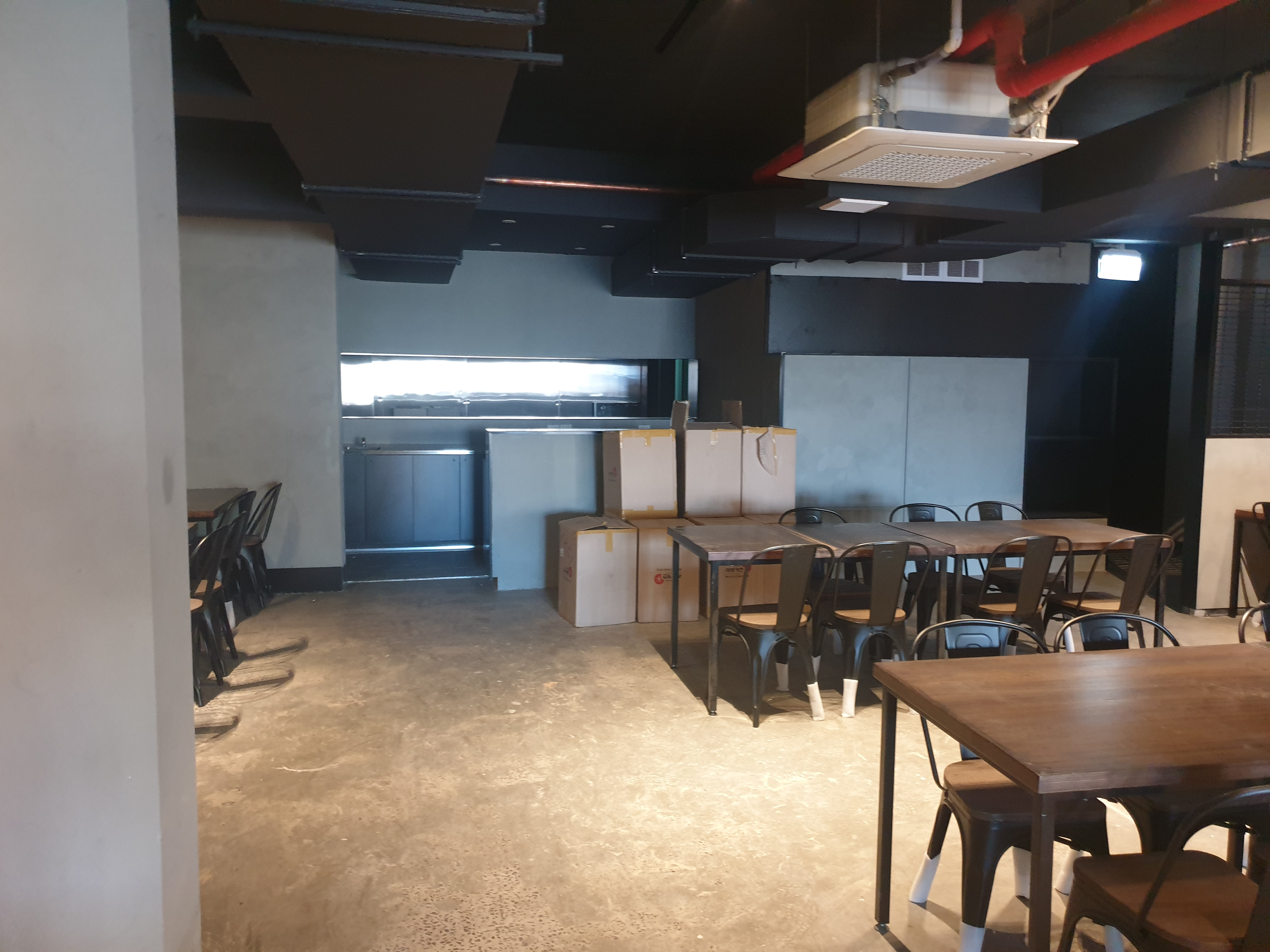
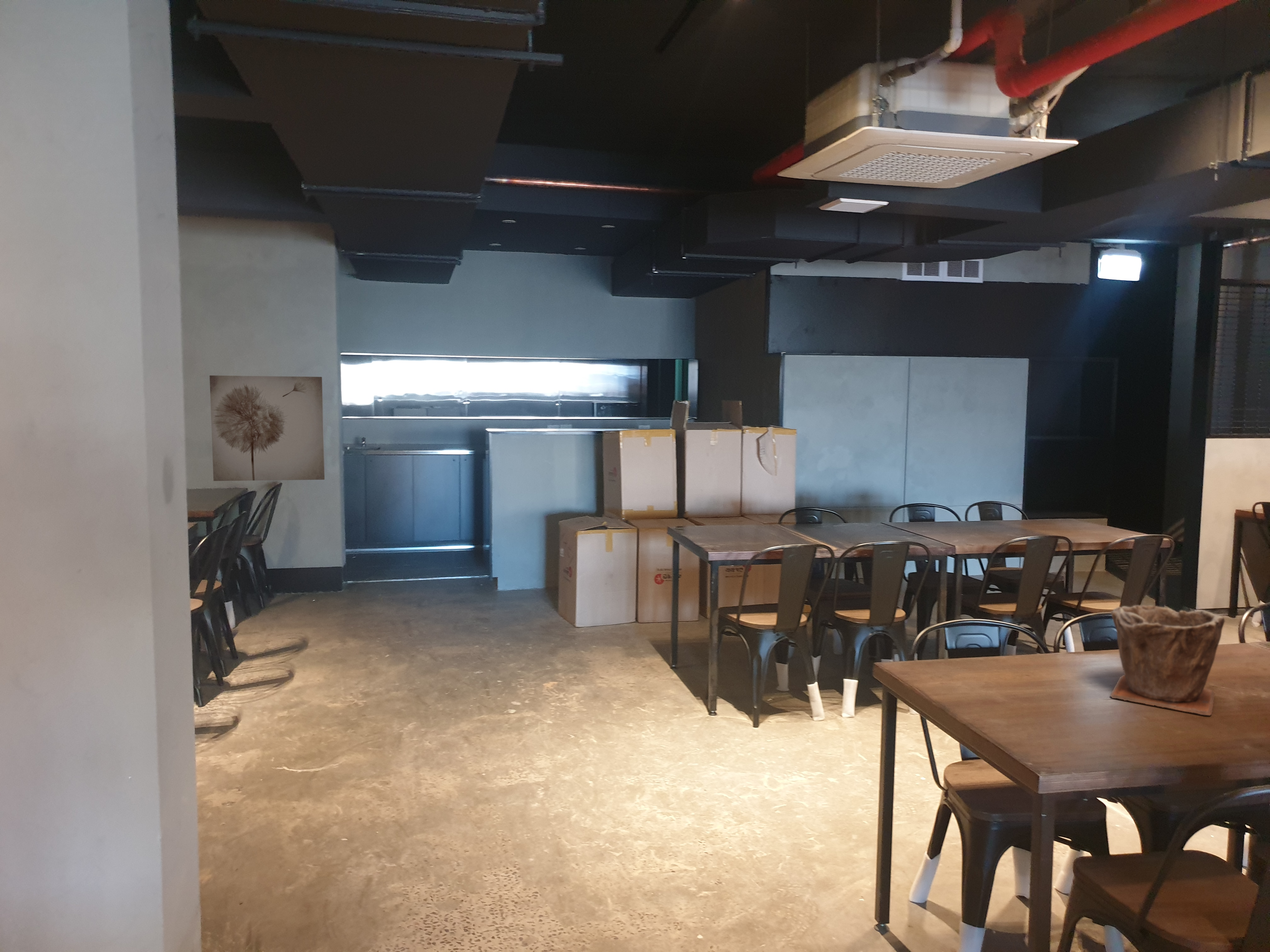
+ wall art (268, 428)
+ plant pot (1165, 653)
